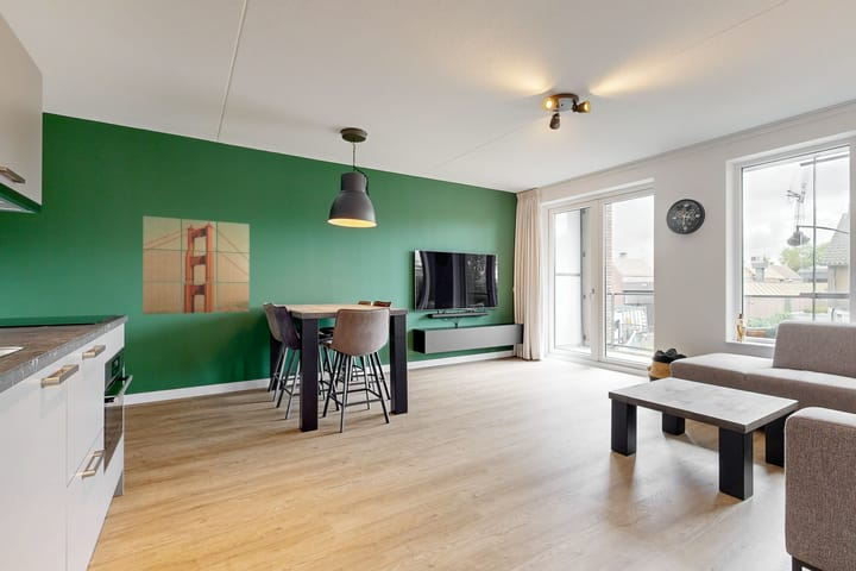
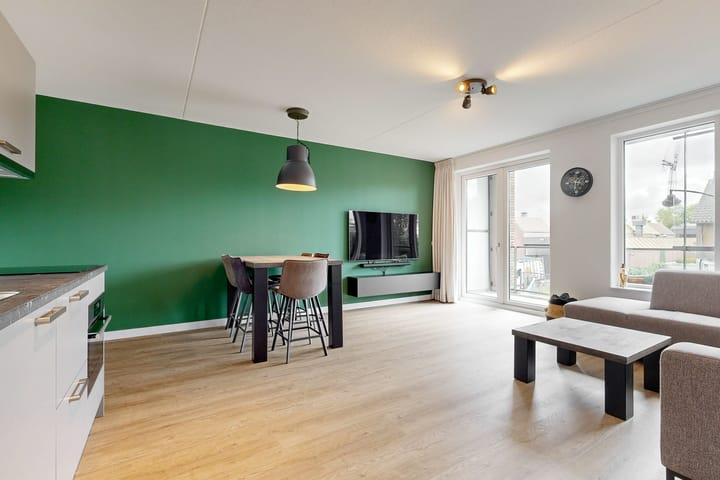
- wall art (199, 266)
